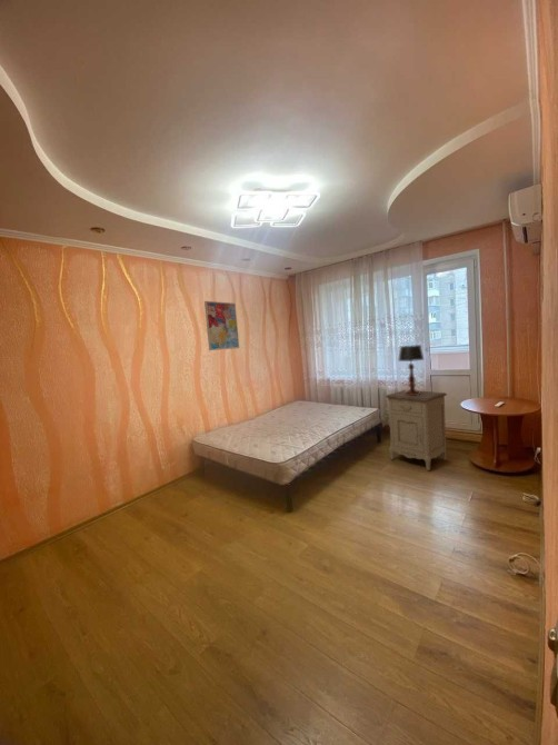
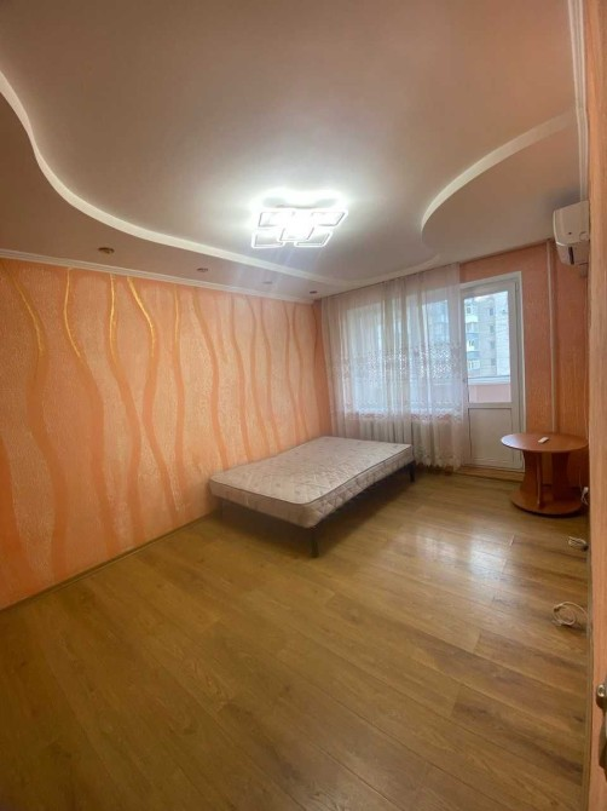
- wall art (222, 326)
- table lamp (411, 369)
- nightstand (415, 427)
